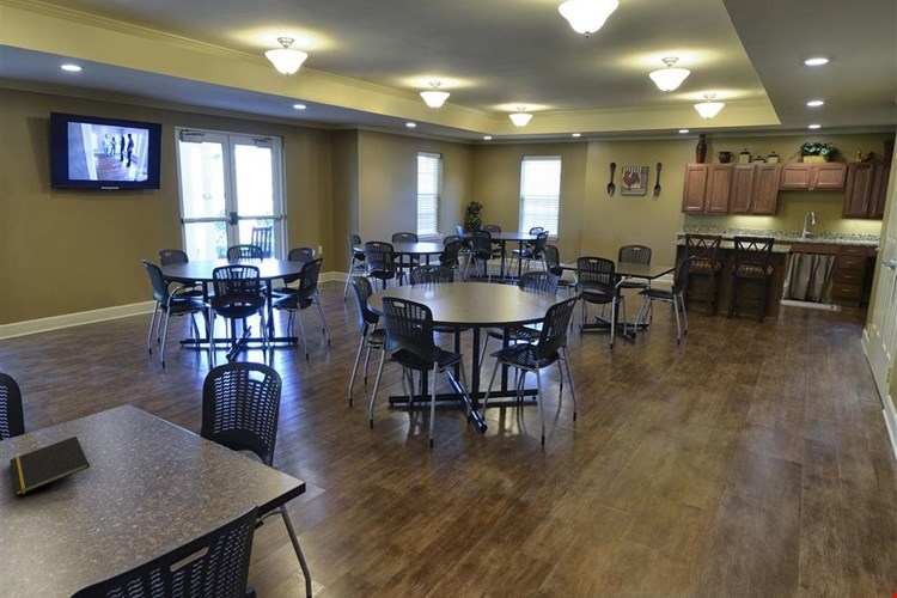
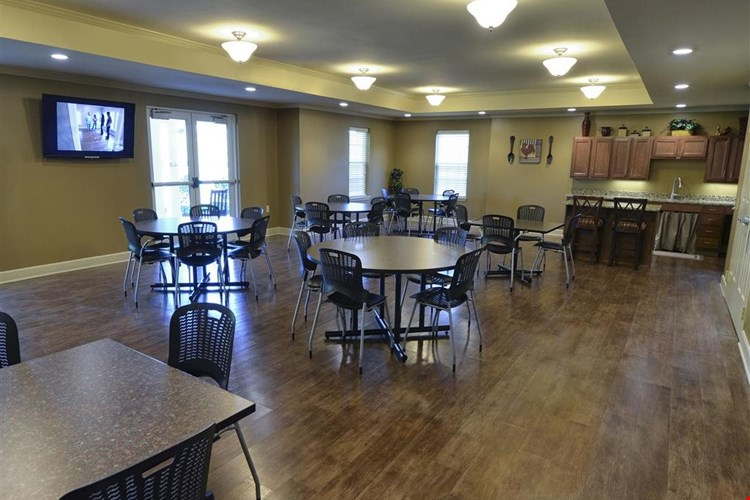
- notepad (48, 463)
